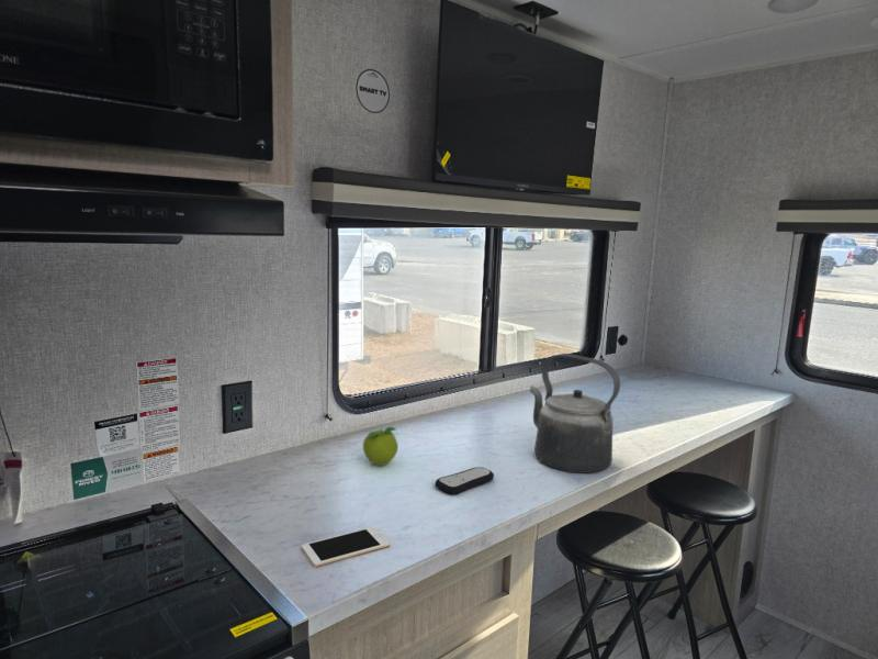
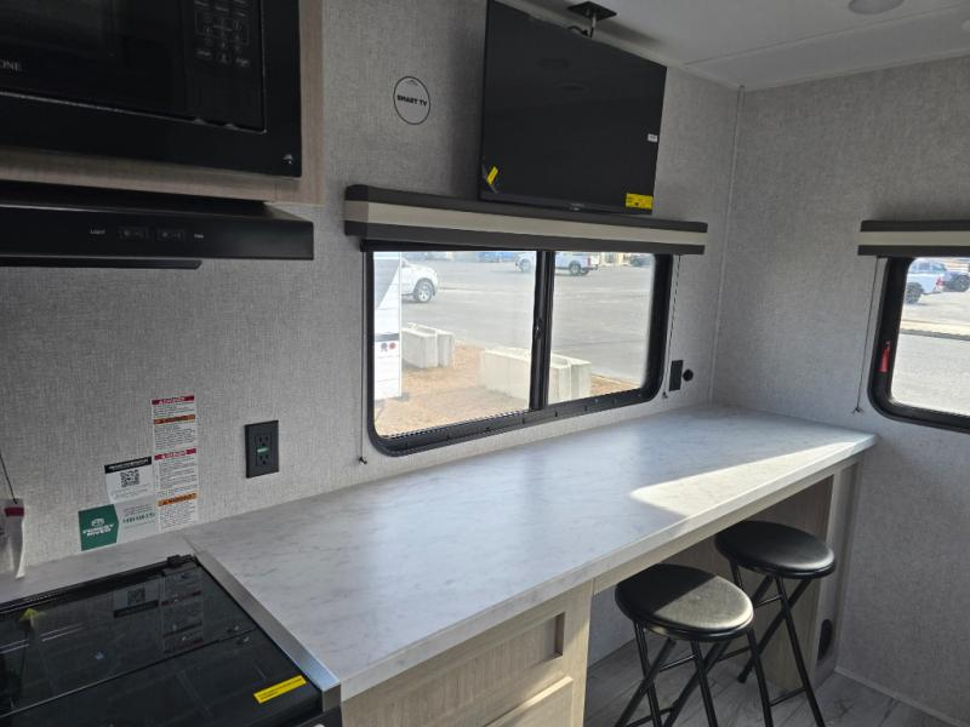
- cell phone (346, 545)
- fruit (380, 446)
- kettle (570, 406)
- remote control (465, 479)
